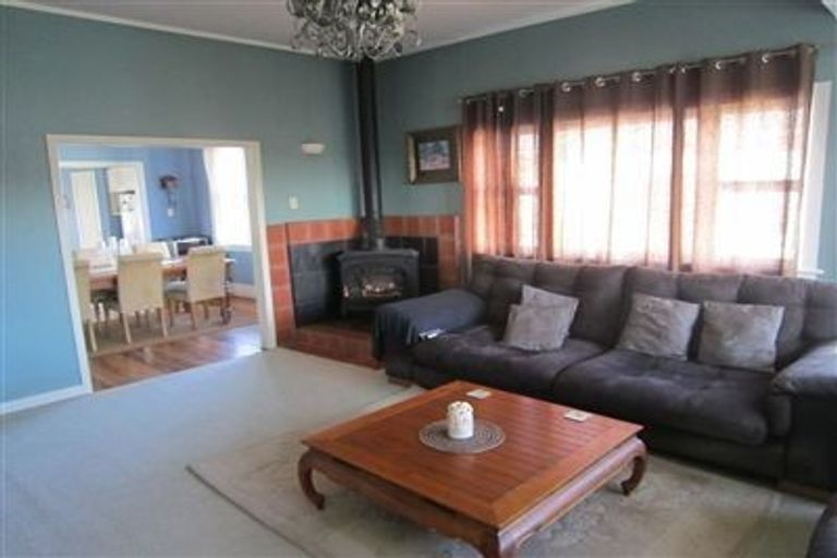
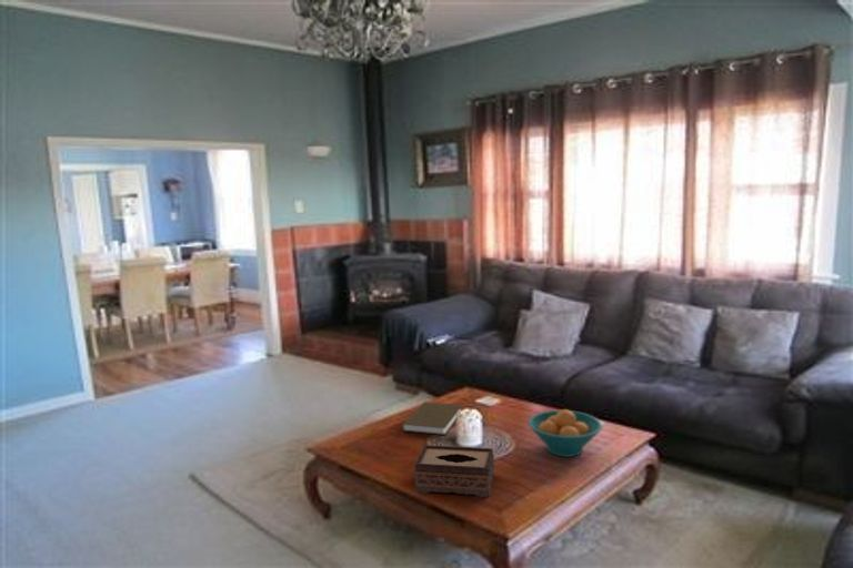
+ tissue box (455, 469)
+ book (433, 417)
+ fruit bowl (564, 429)
